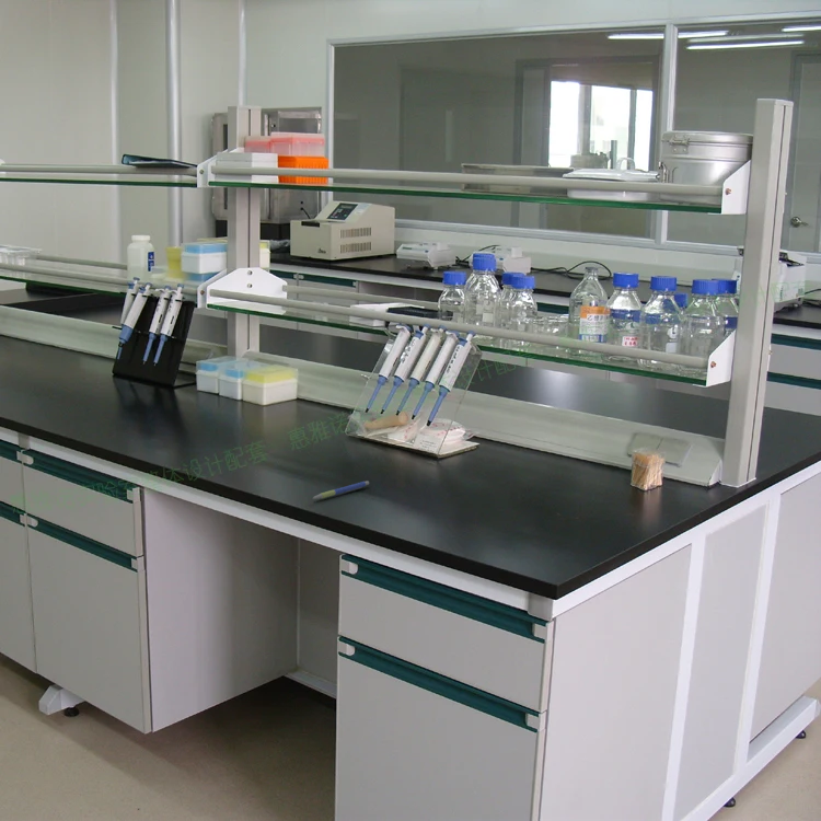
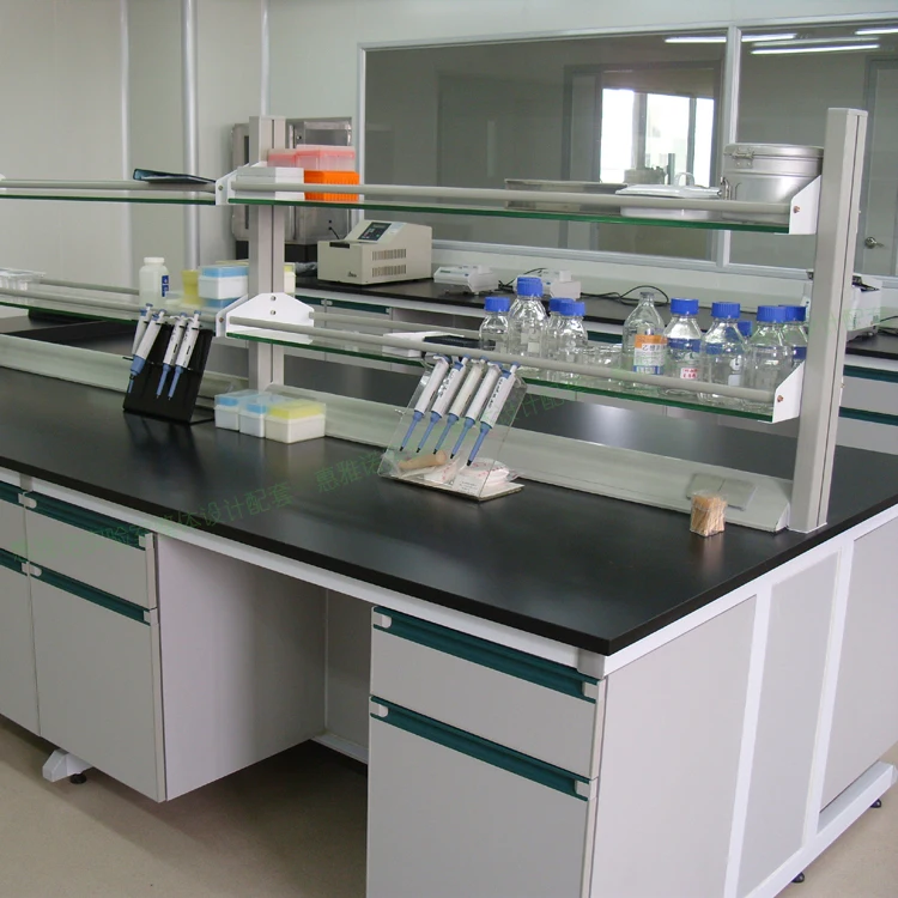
- pen (340, 489)
